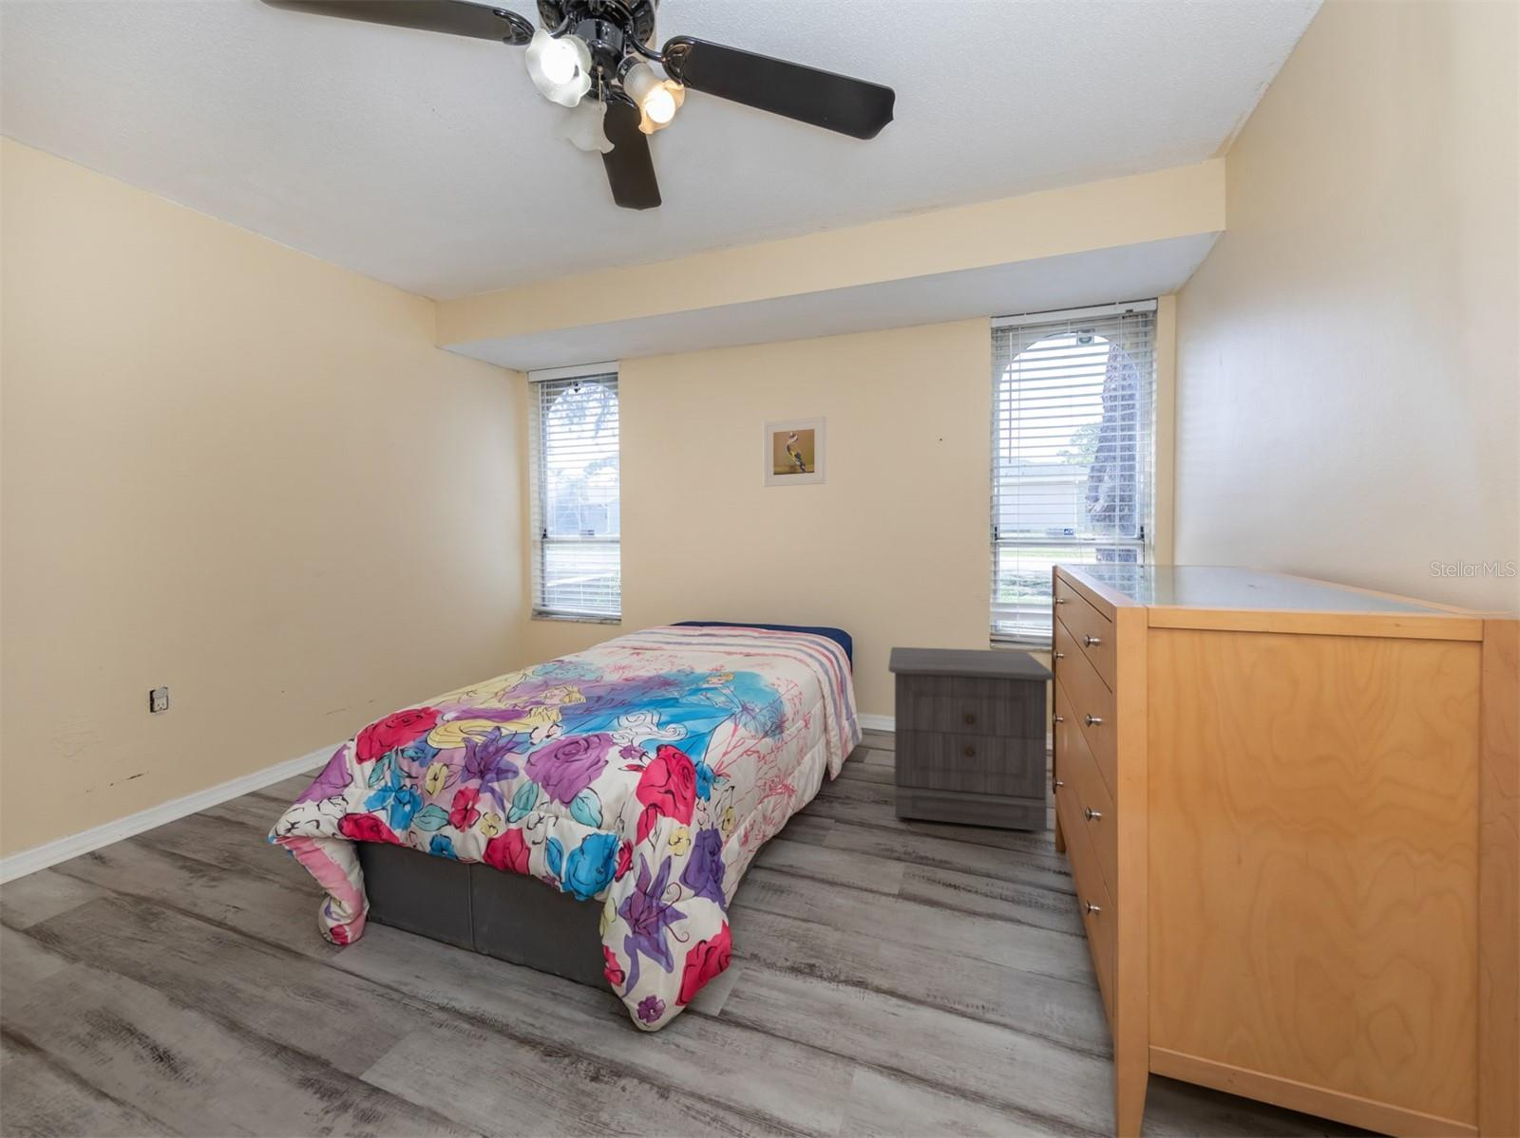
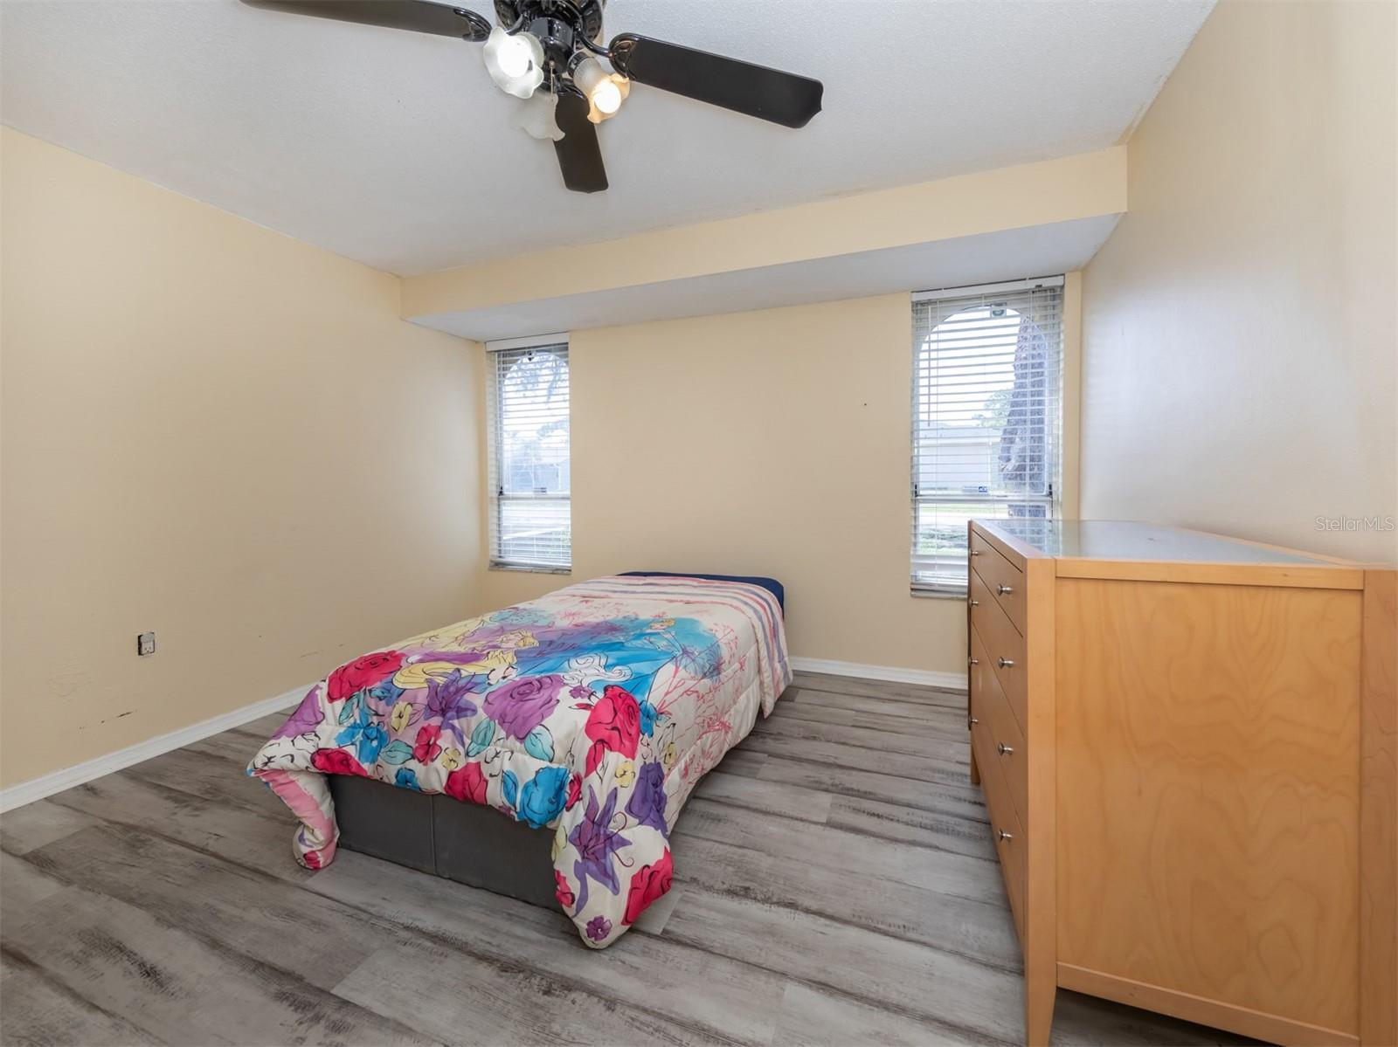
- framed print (793, 452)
- nightstand (963, 730)
